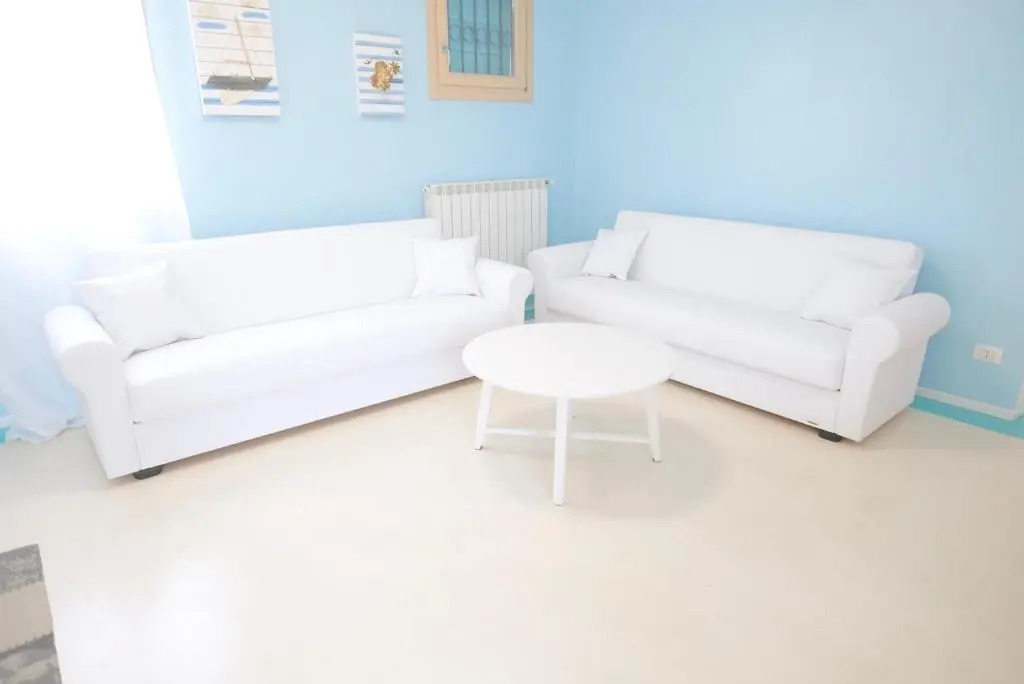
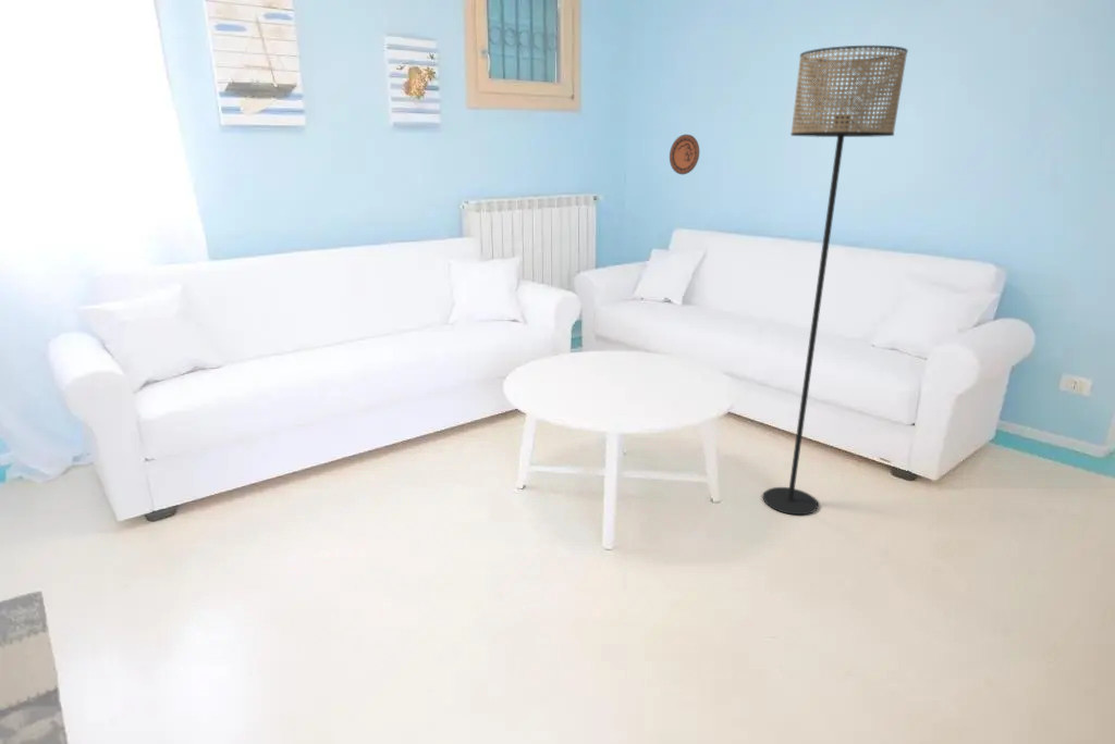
+ floor lamp (818, 301)
+ decorative plate (684, 154)
